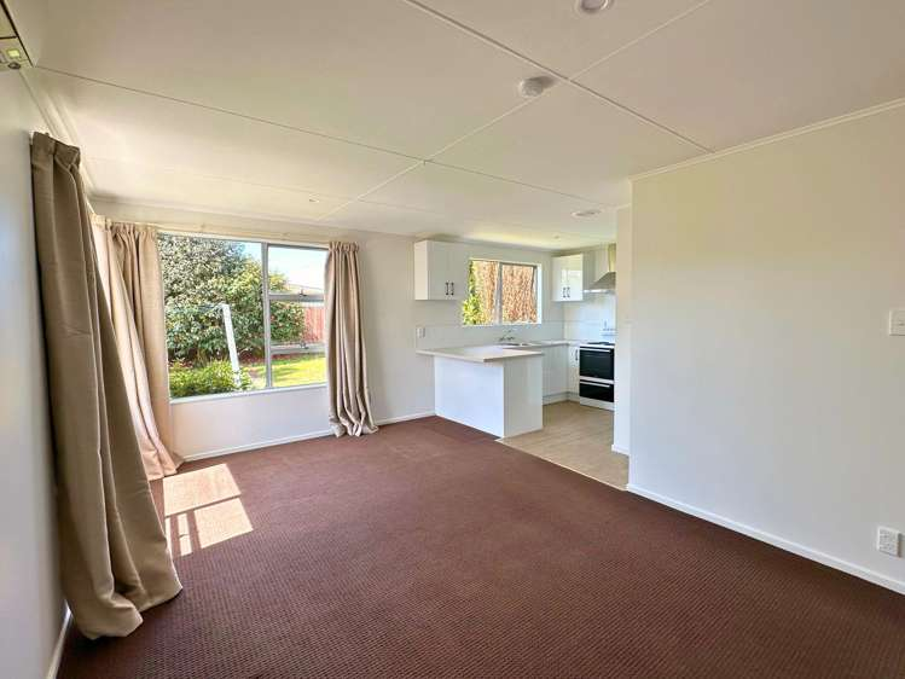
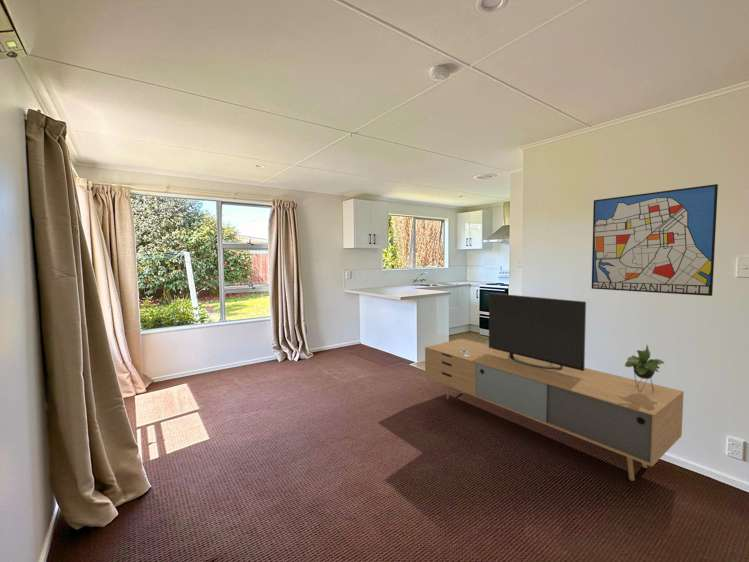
+ media console (528, 362)
+ wall art (646, 243)
